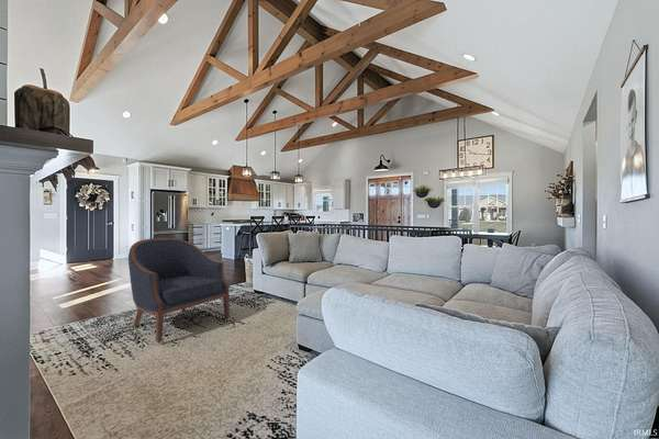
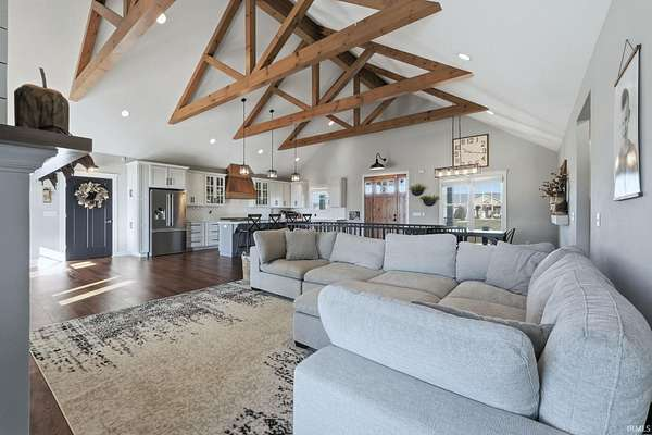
- chair (177, 281)
